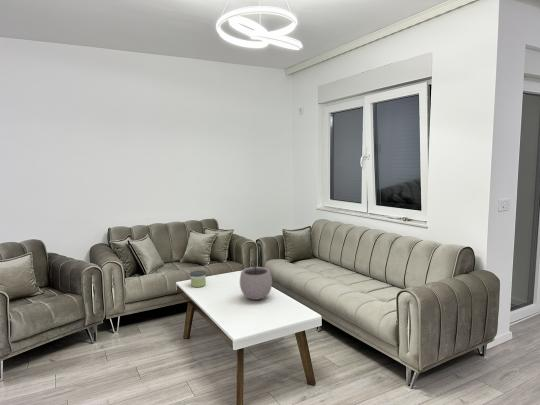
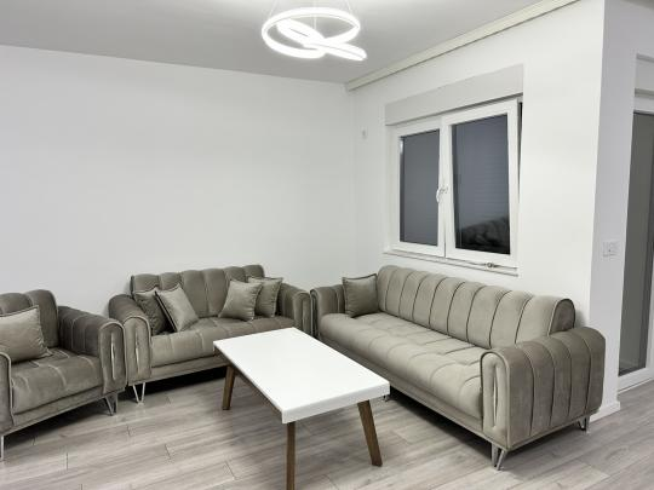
- plant pot (255, 278)
- candle (198, 279)
